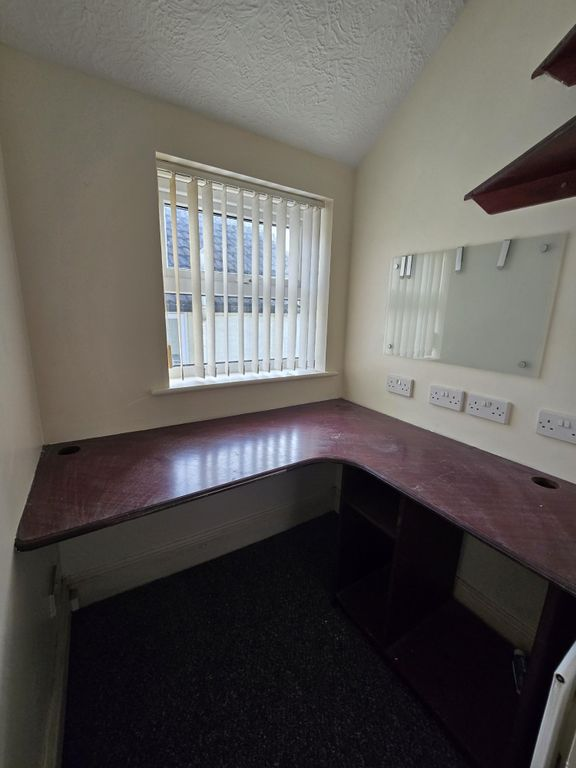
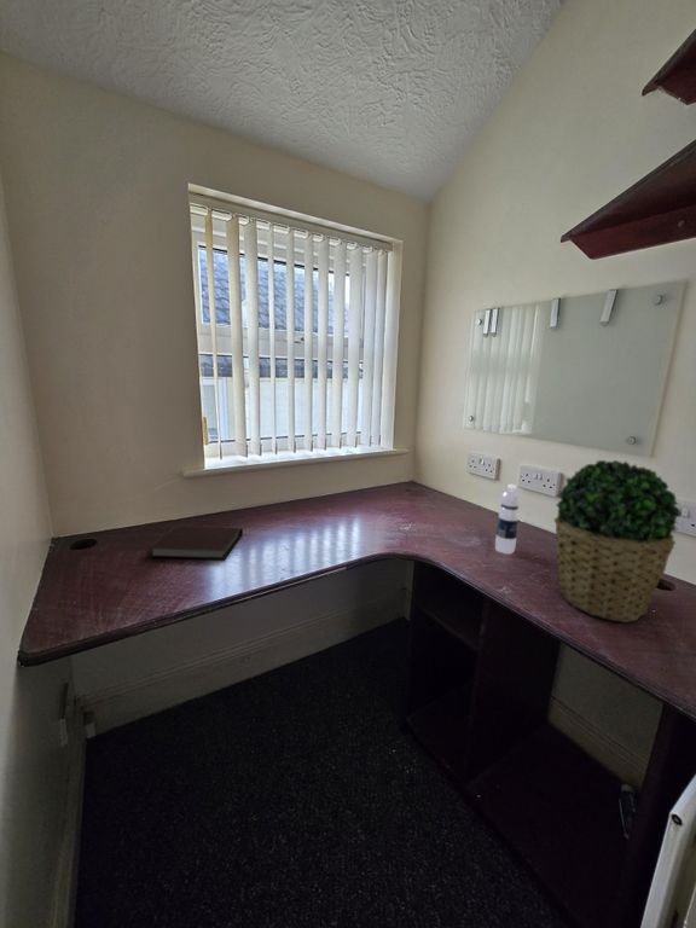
+ potted plant (609, 534)
+ notebook (198, 540)
+ water bottle (507, 518)
